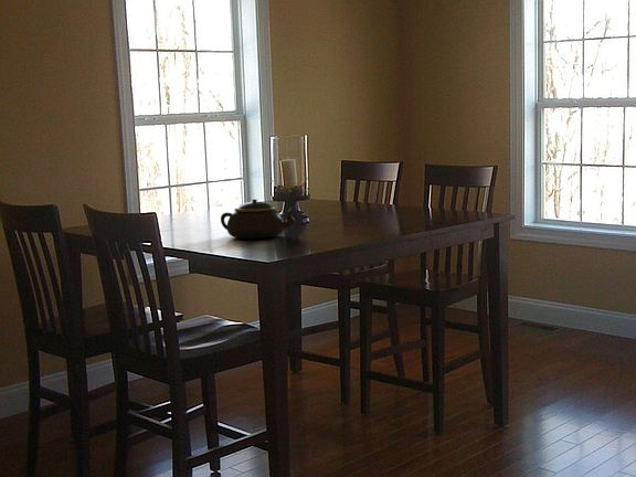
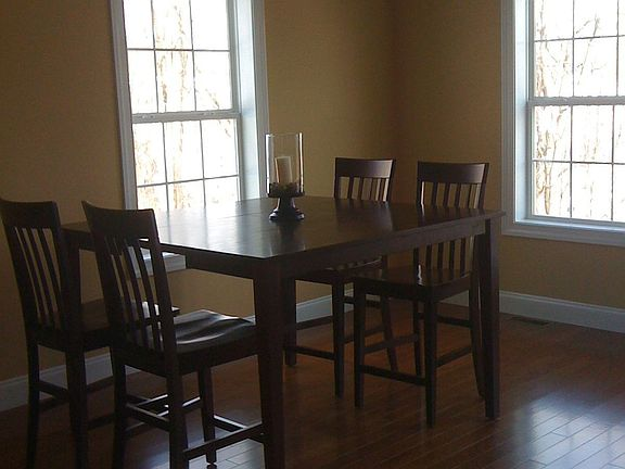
- teapot (256, 218)
